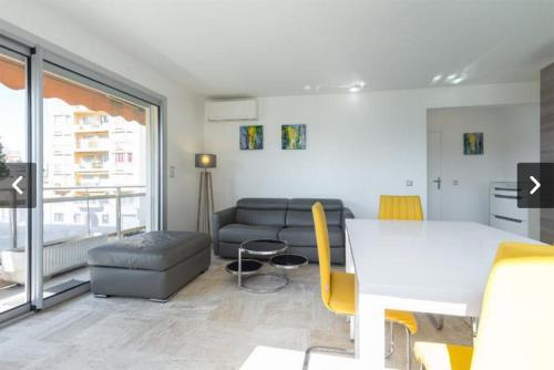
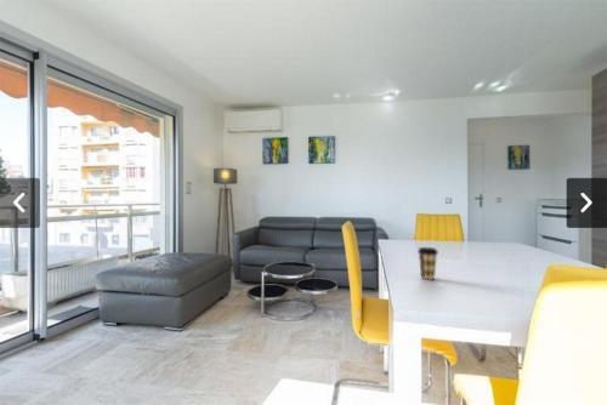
+ coffee cup (427, 263)
